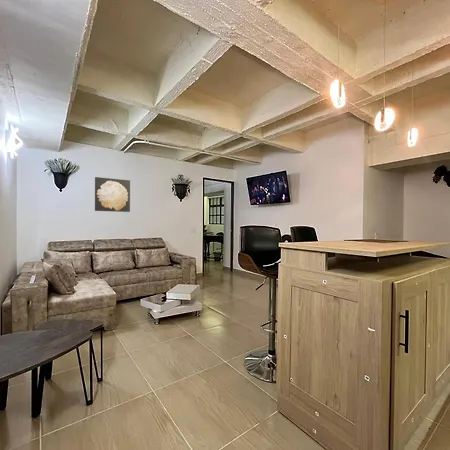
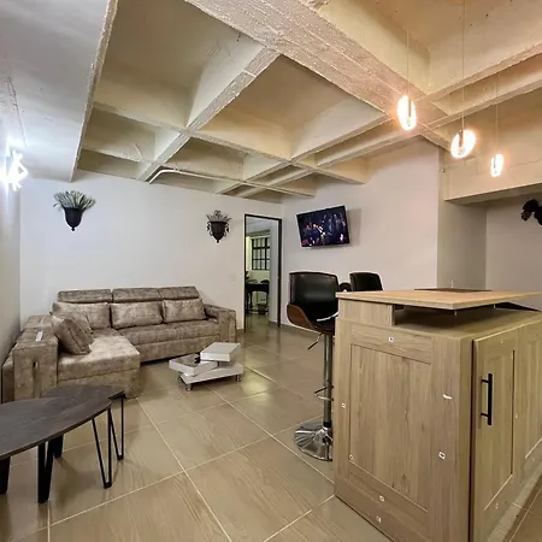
- wall art (113, 195)
